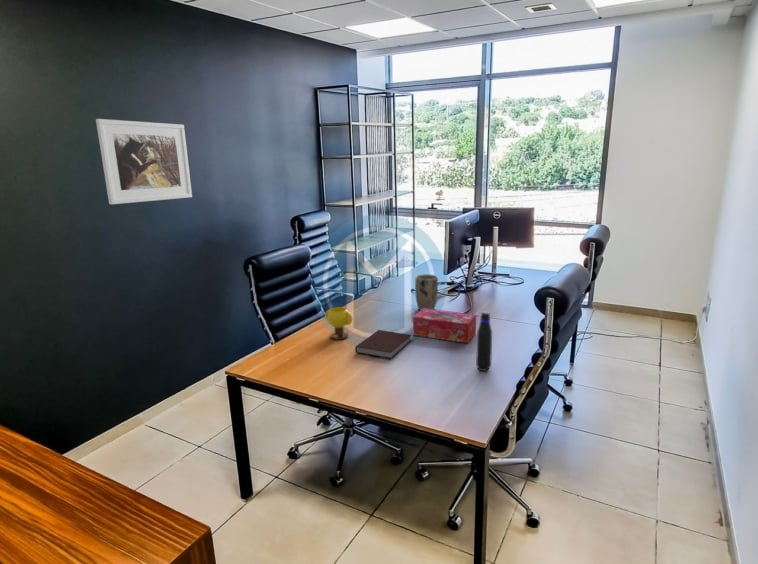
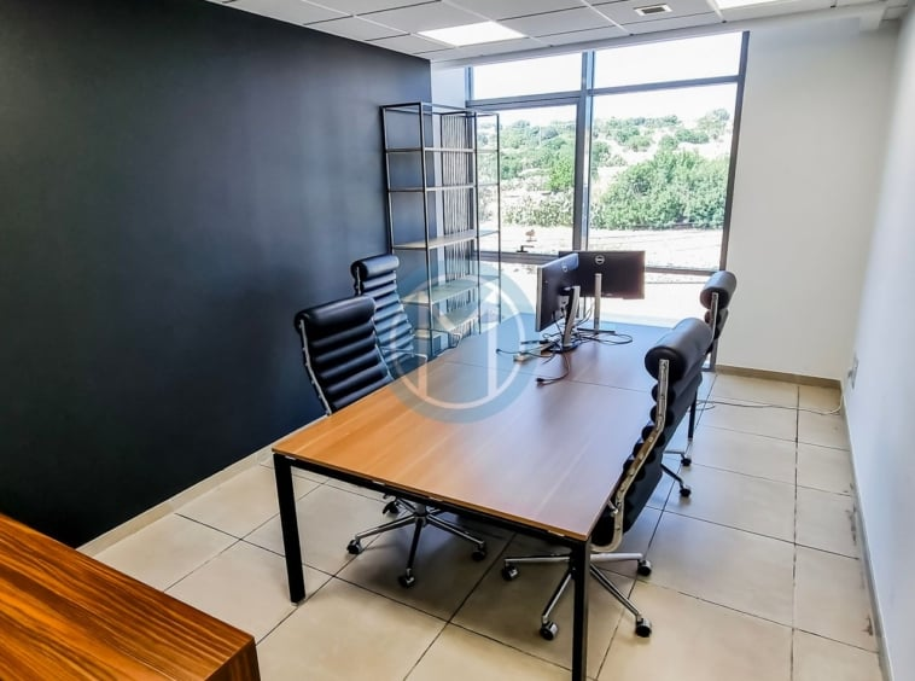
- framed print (148, 162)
- water bottle (484, 341)
- tissue box (444, 324)
- plant pot (426, 293)
- notebook (384, 343)
- mug (338, 323)
